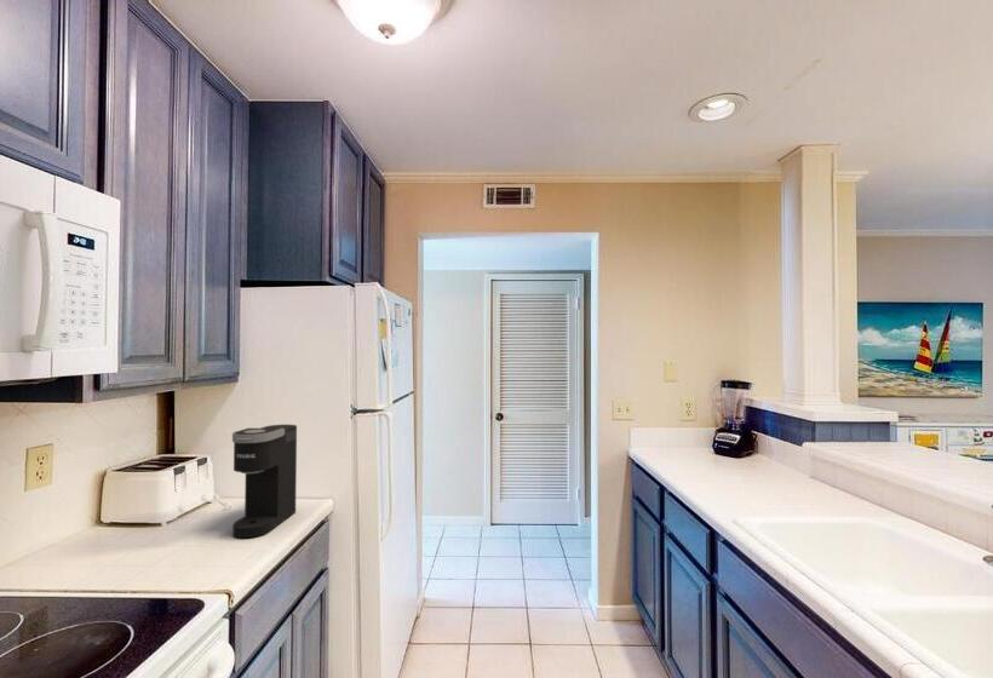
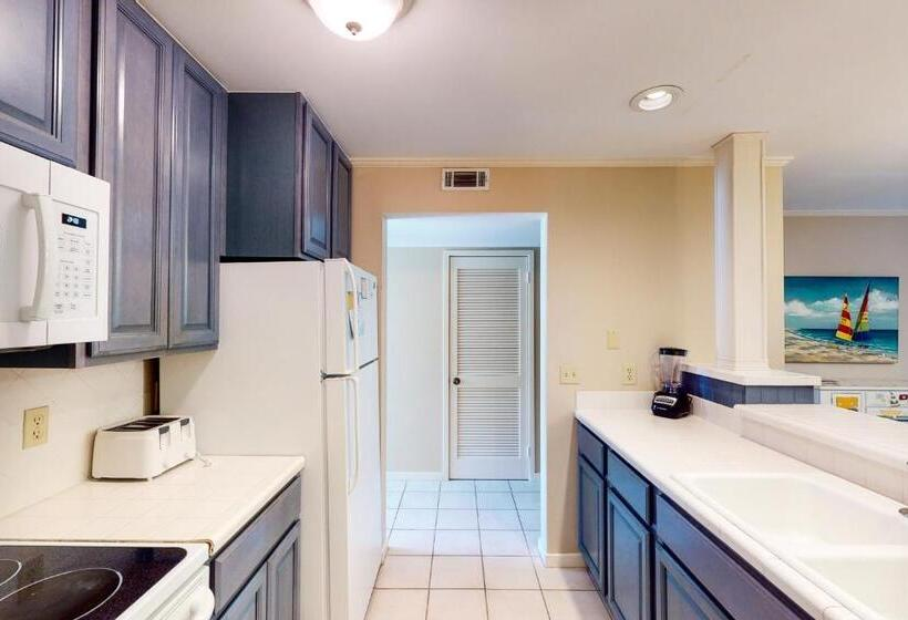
- coffee maker (266, 475)
